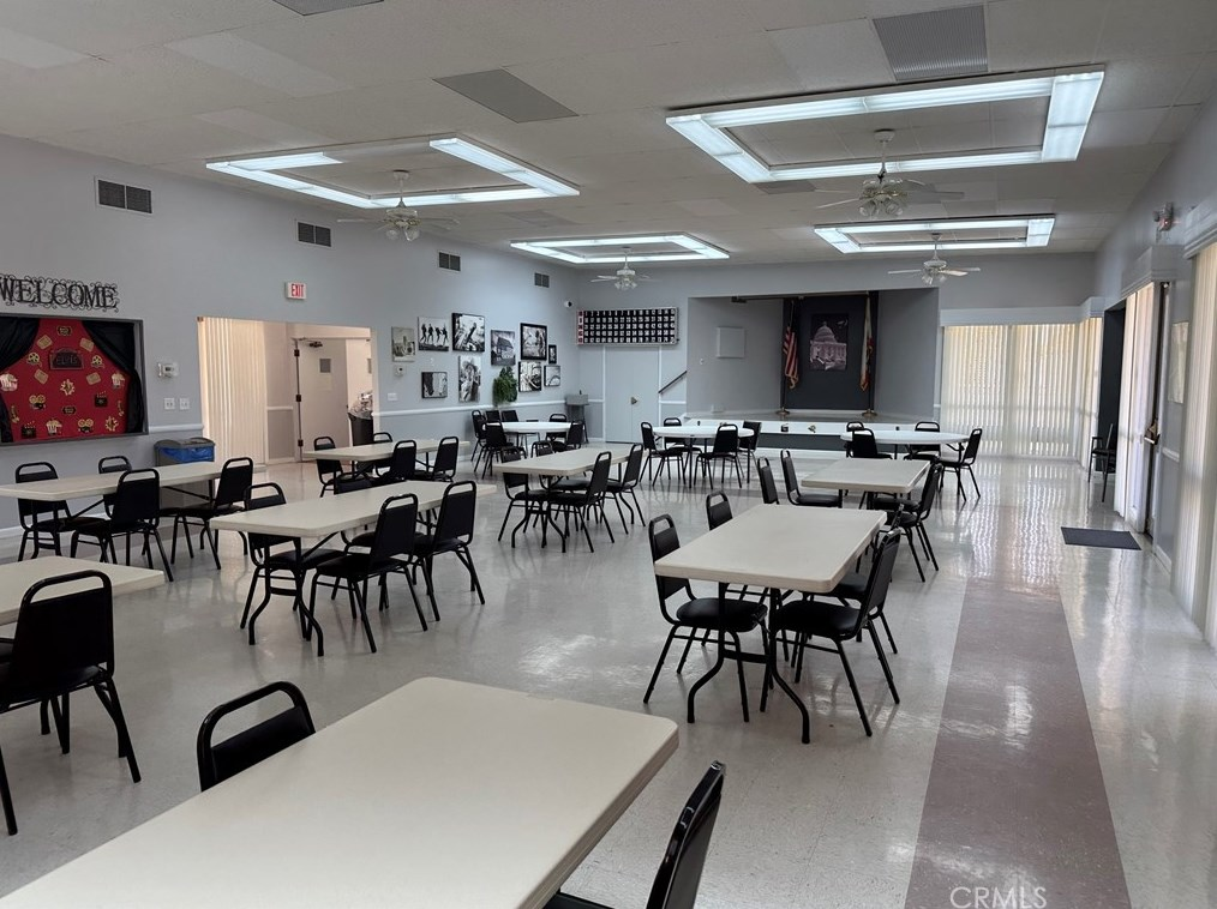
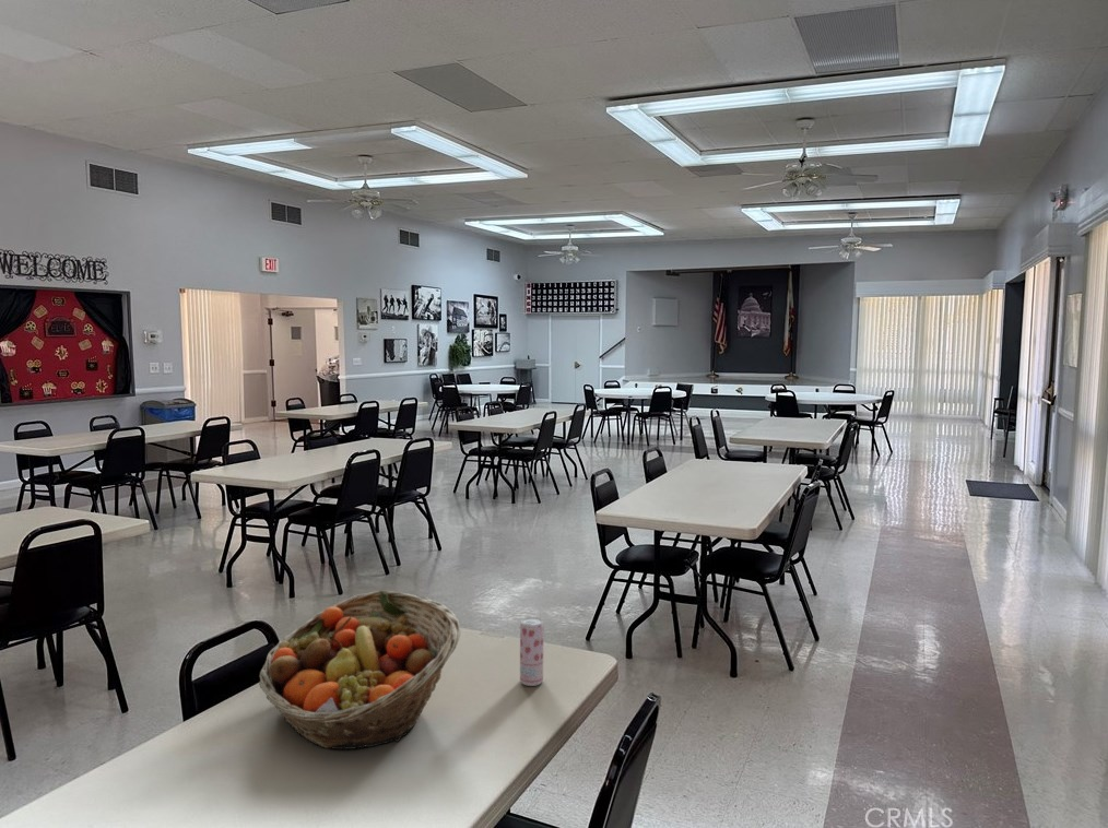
+ beverage can (531, 651)
+ fruit basket (361, 664)
